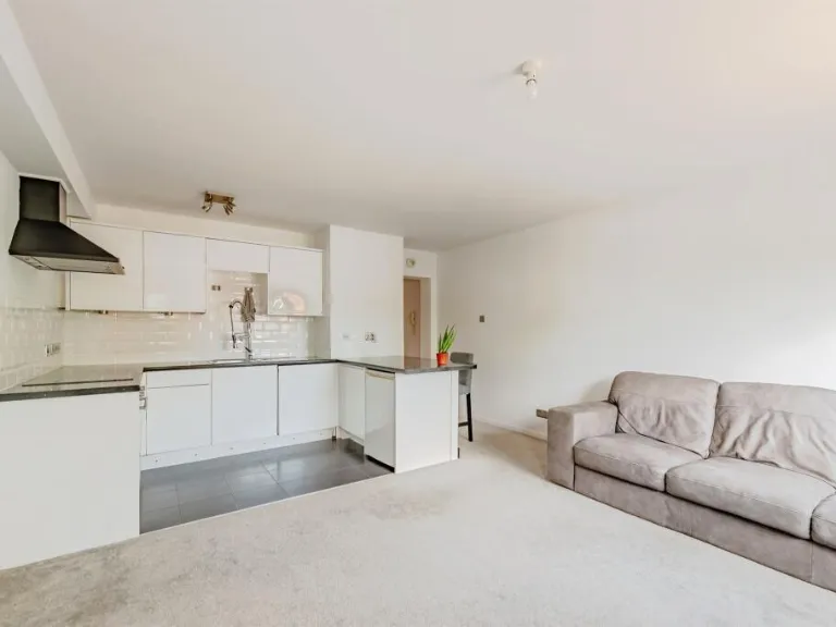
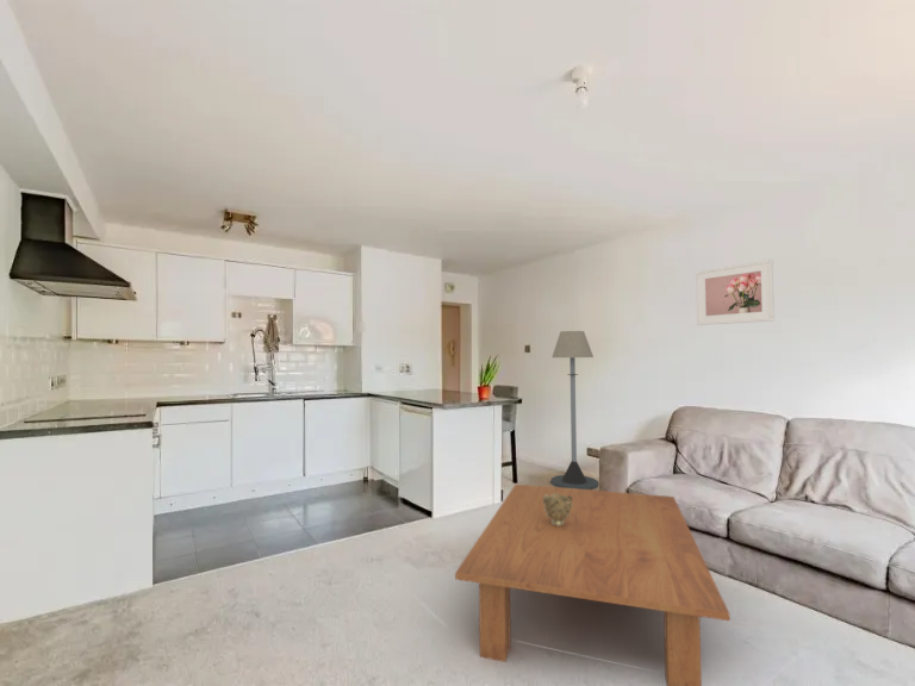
+ floor lamp (573, 406)
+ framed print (732, 294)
+ coffee table (586, 565)
+ decorative bowl (558, 510)
